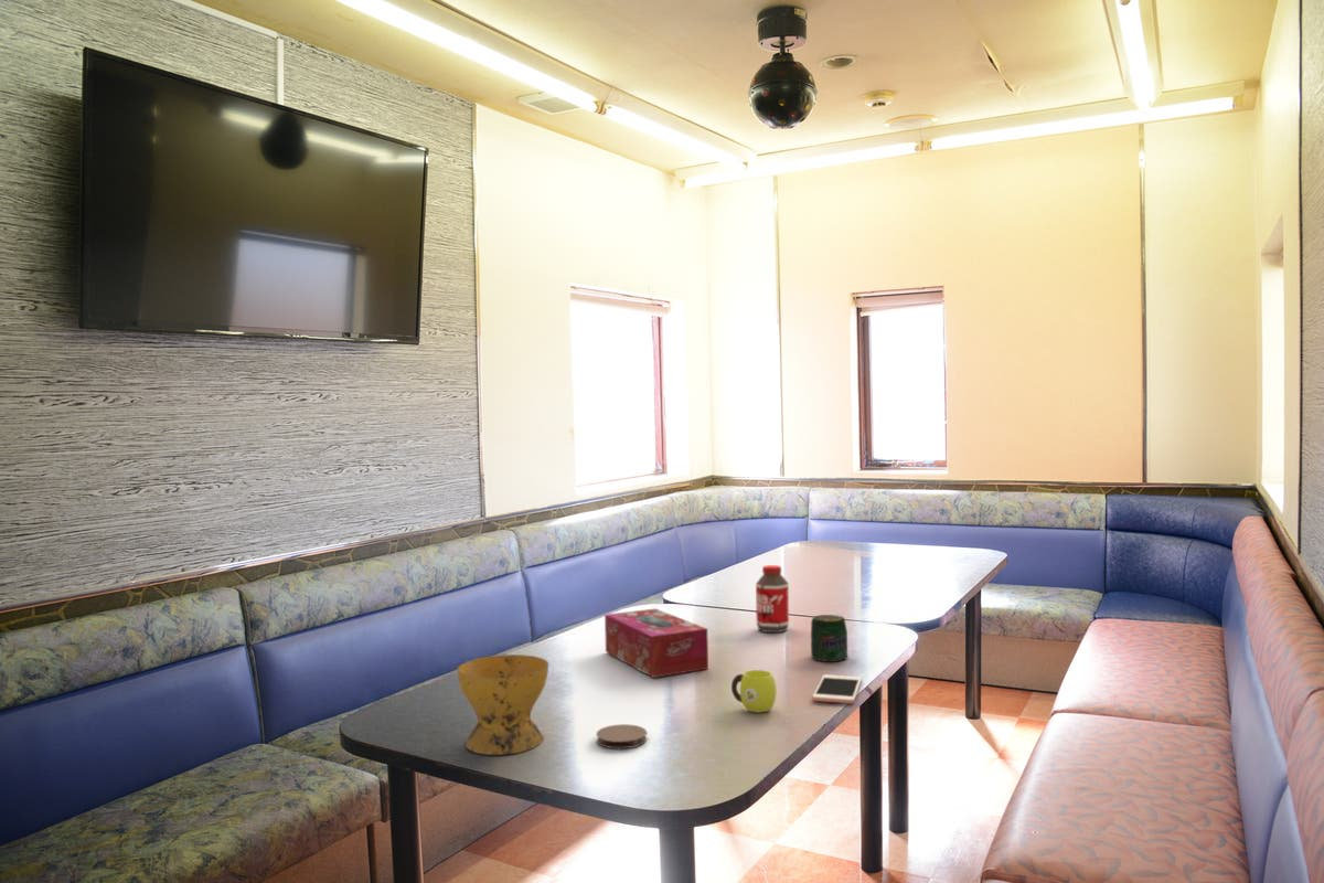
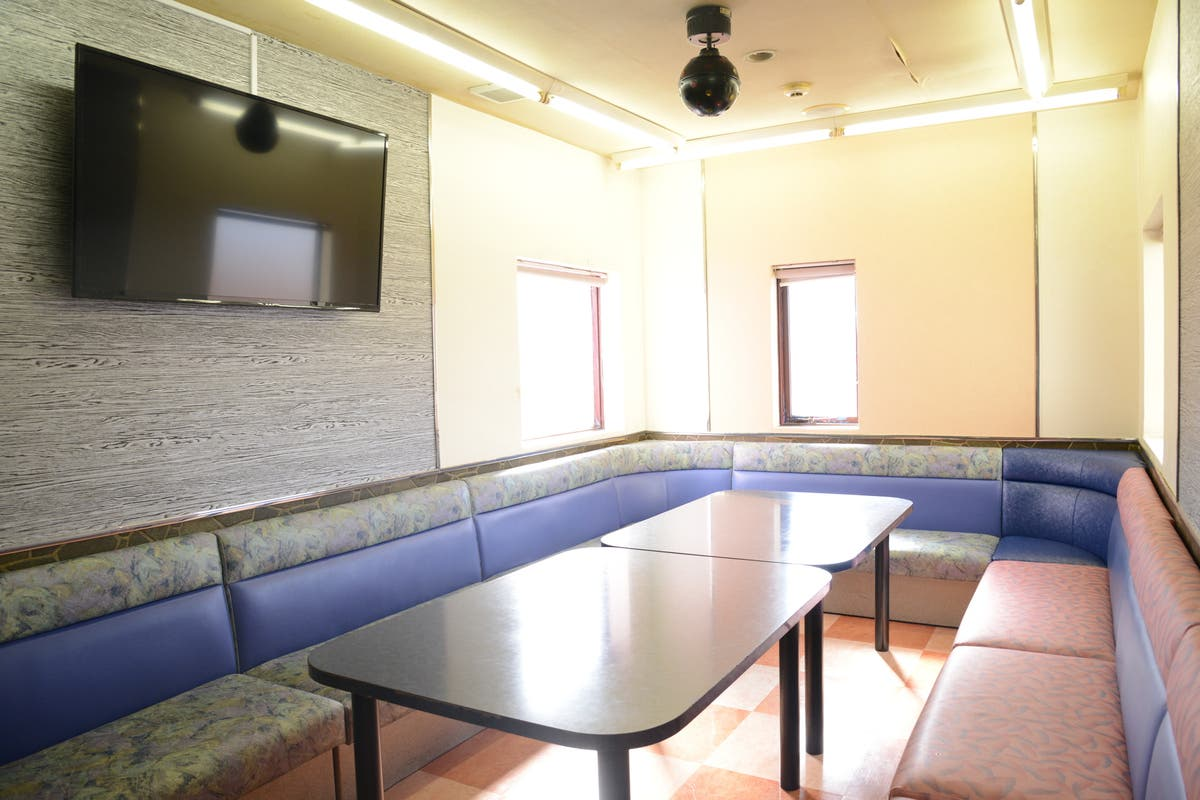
- bottle (772, 597)
- coaster (621, 736)
- bowl (503, 703)
- jar (829, 637)
- tissue box (654, 640)
- cell phone (837, 688)
- cup (752, 691)
